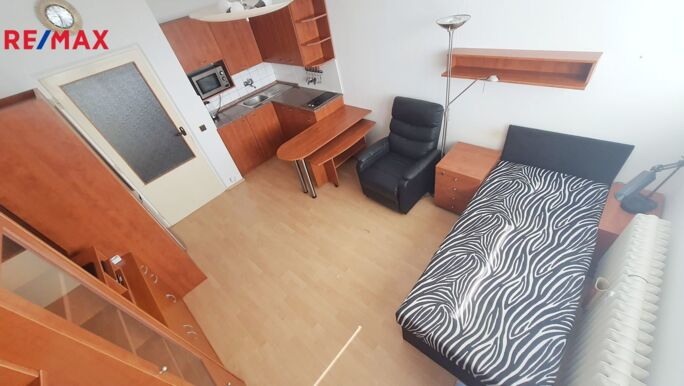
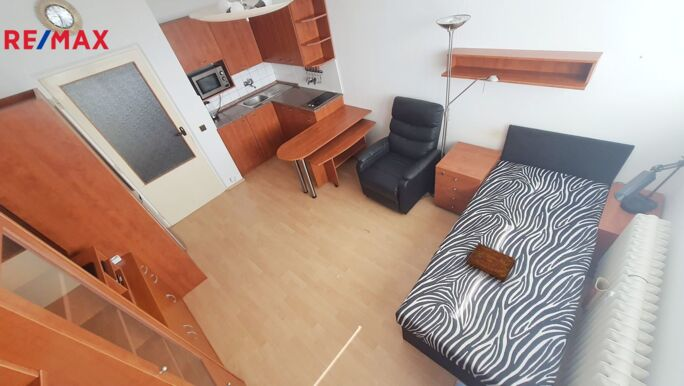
+ bible (490, 261)
